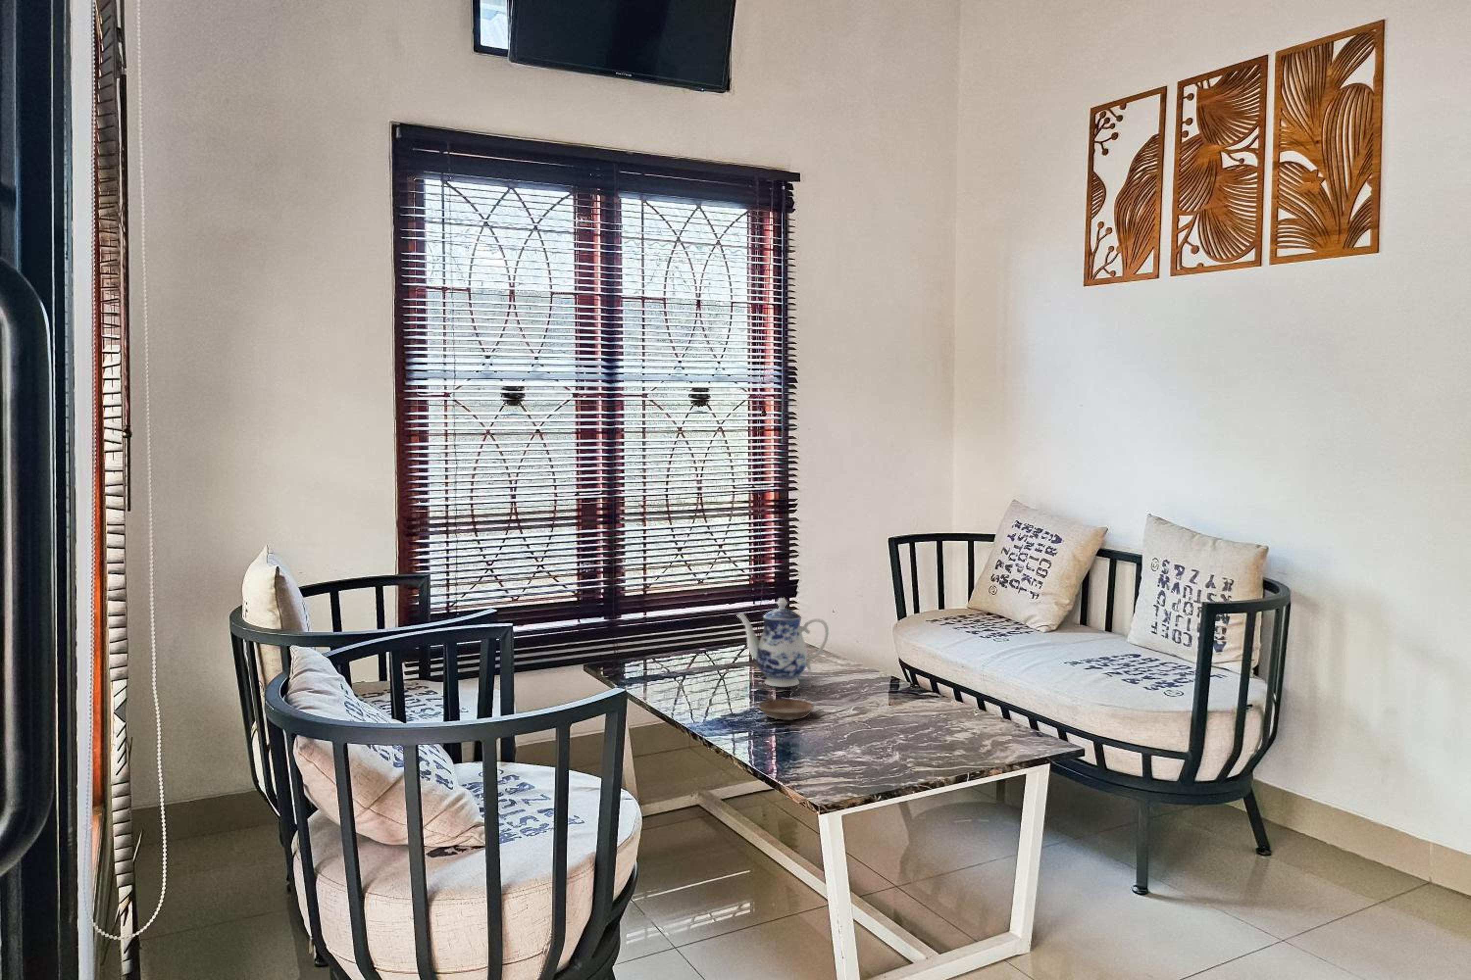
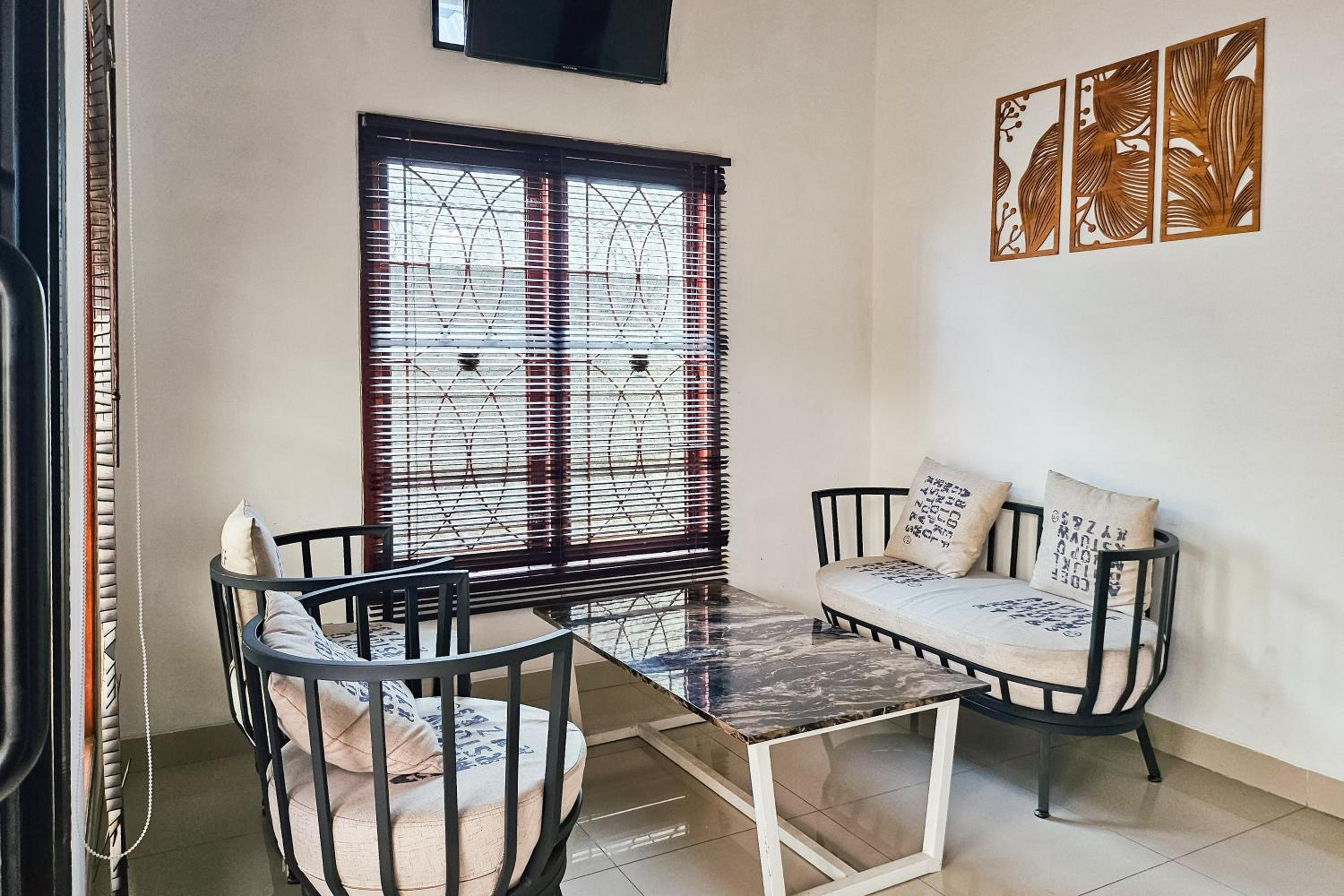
- saucer (786, 710)
- teapot (781, 641)
